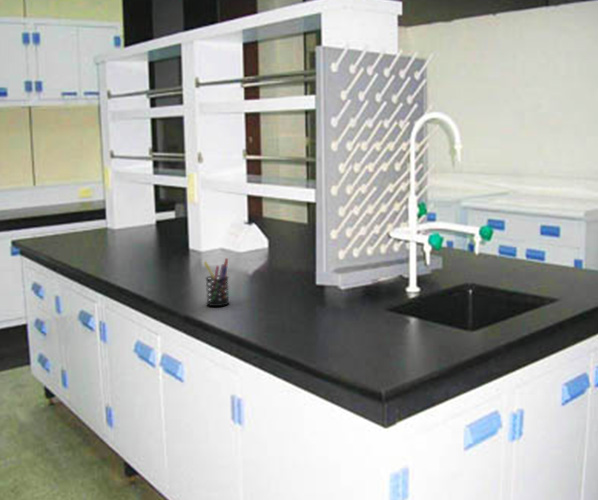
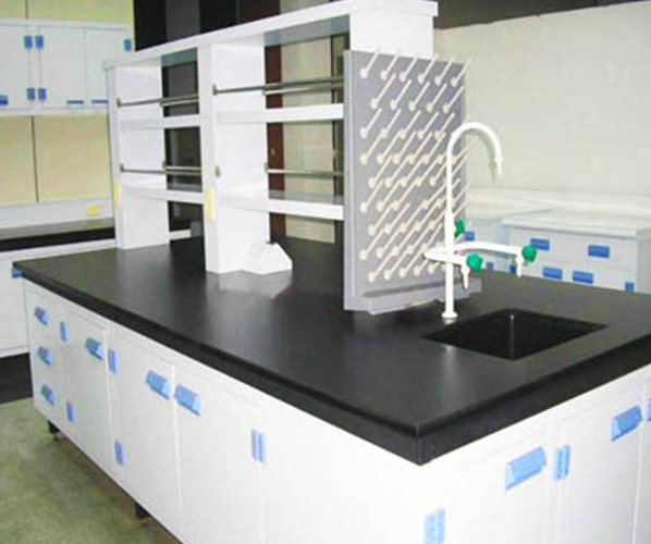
- pen holder (219, 280)
